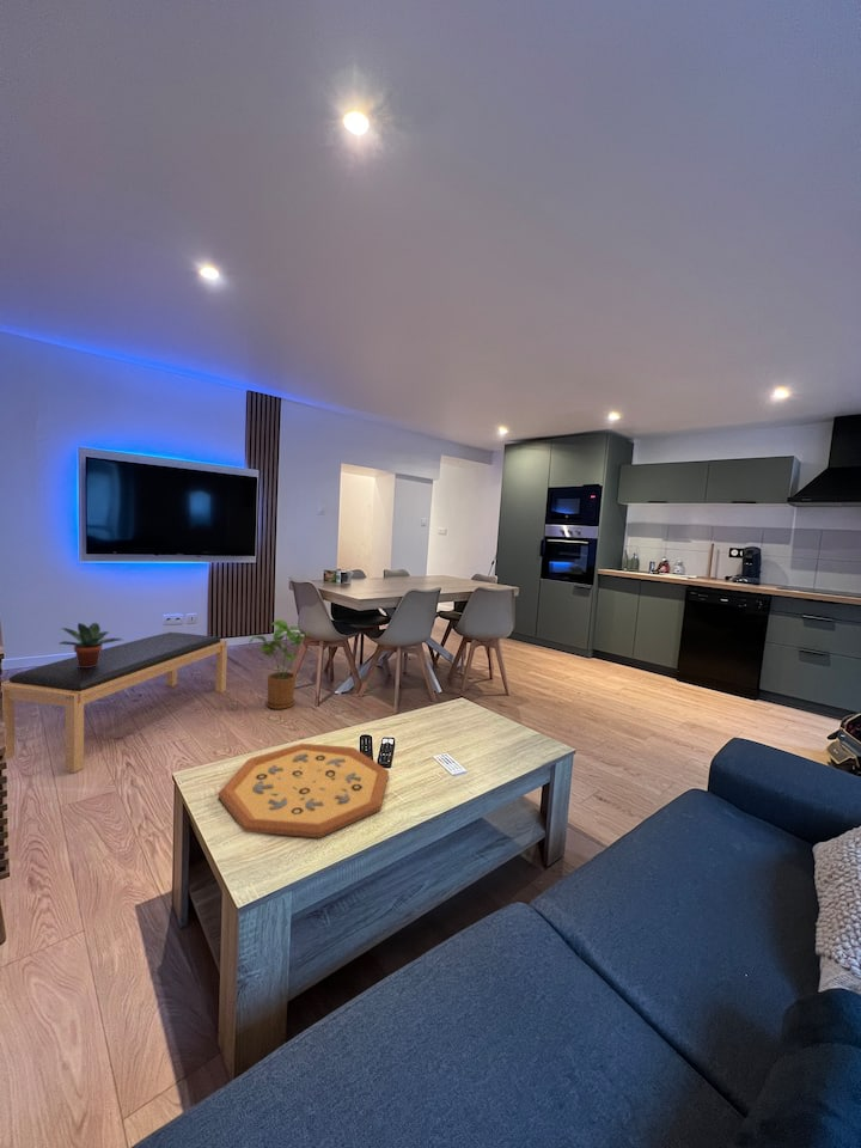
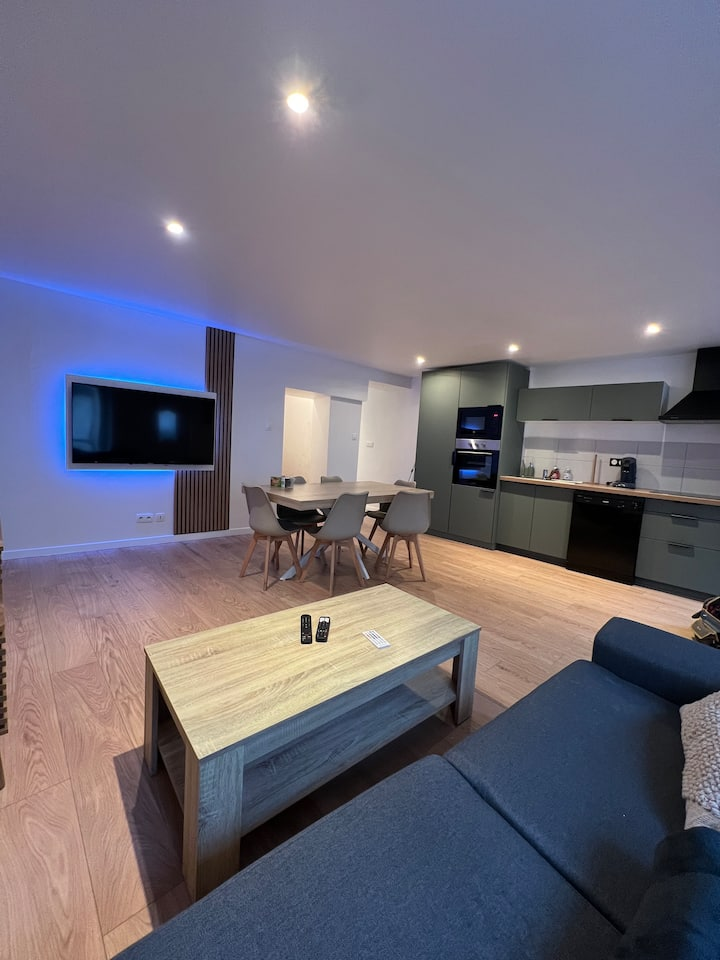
- decorative tray (309, 781)
- potted plant (88, 642)
- bench (133, 684)
- house plant (276, 662)
